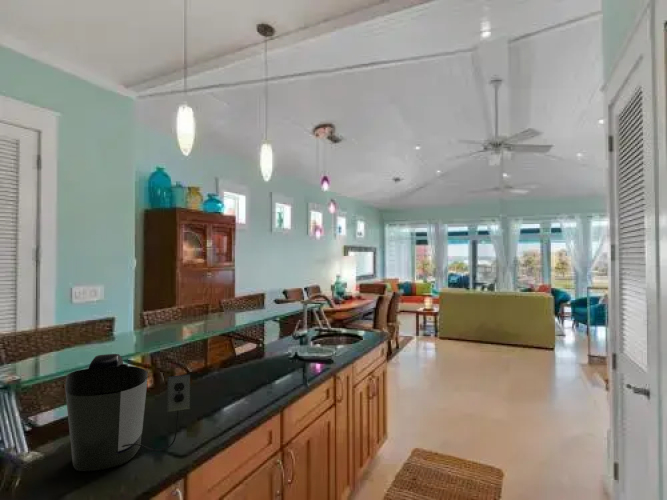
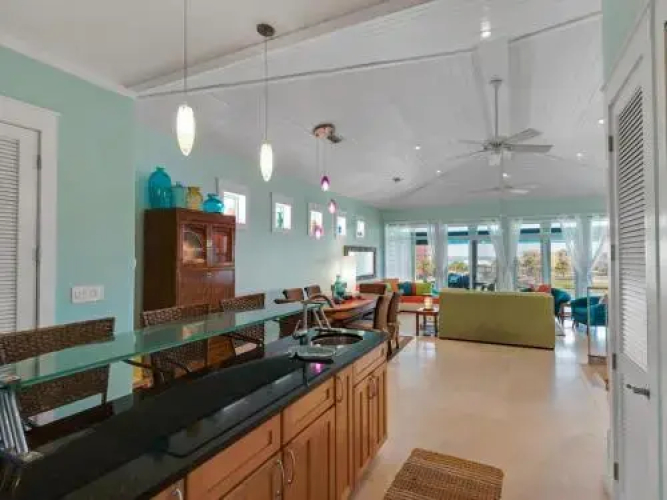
- coffee maker (129, 402)
